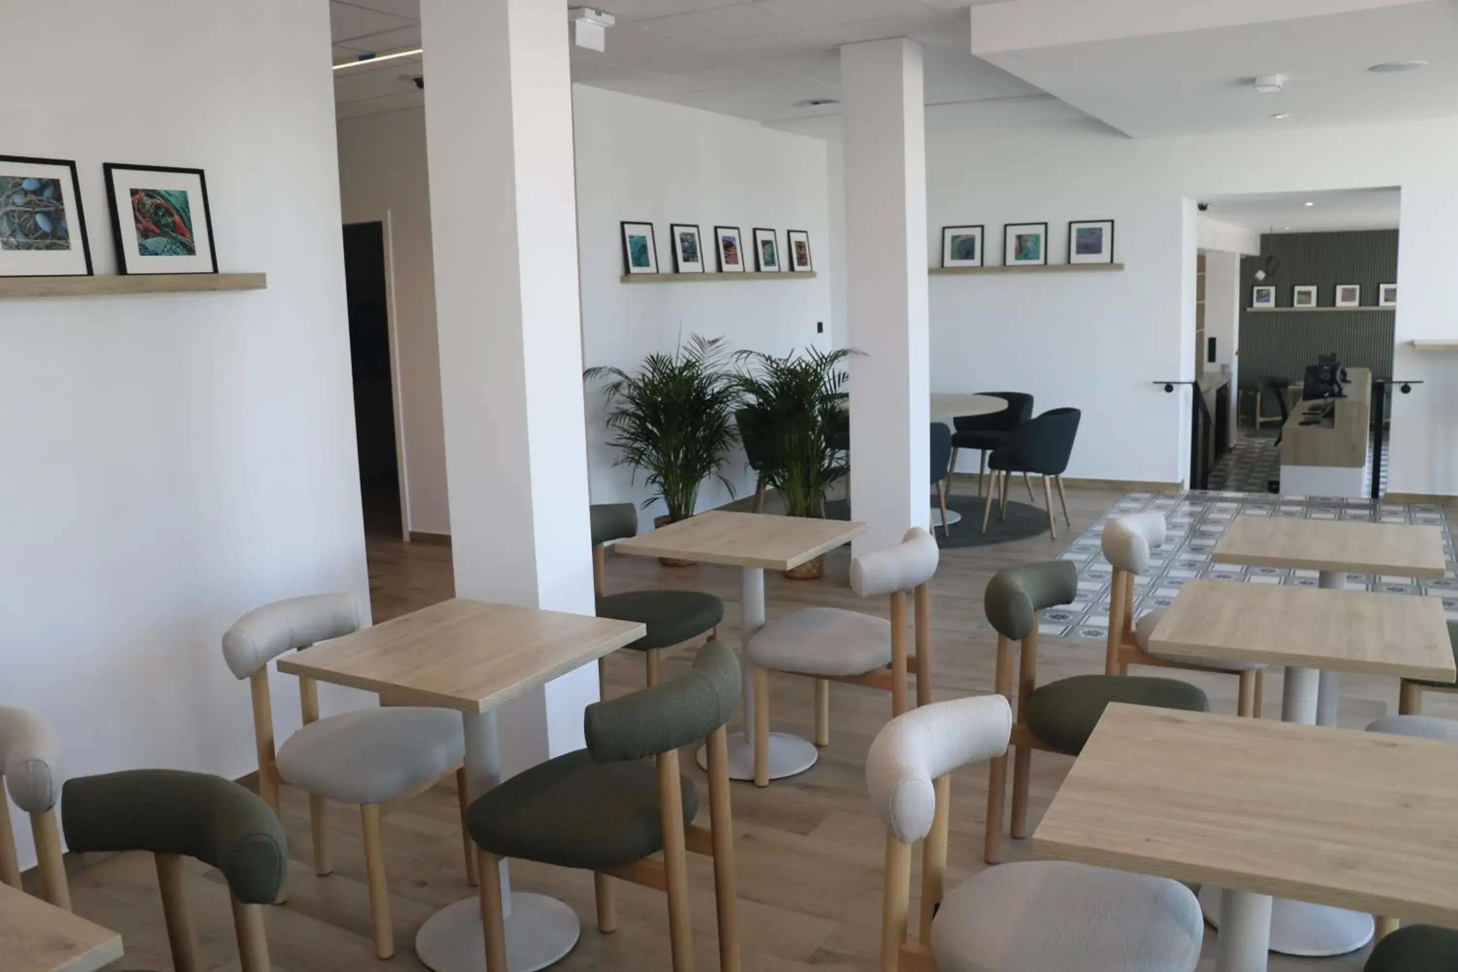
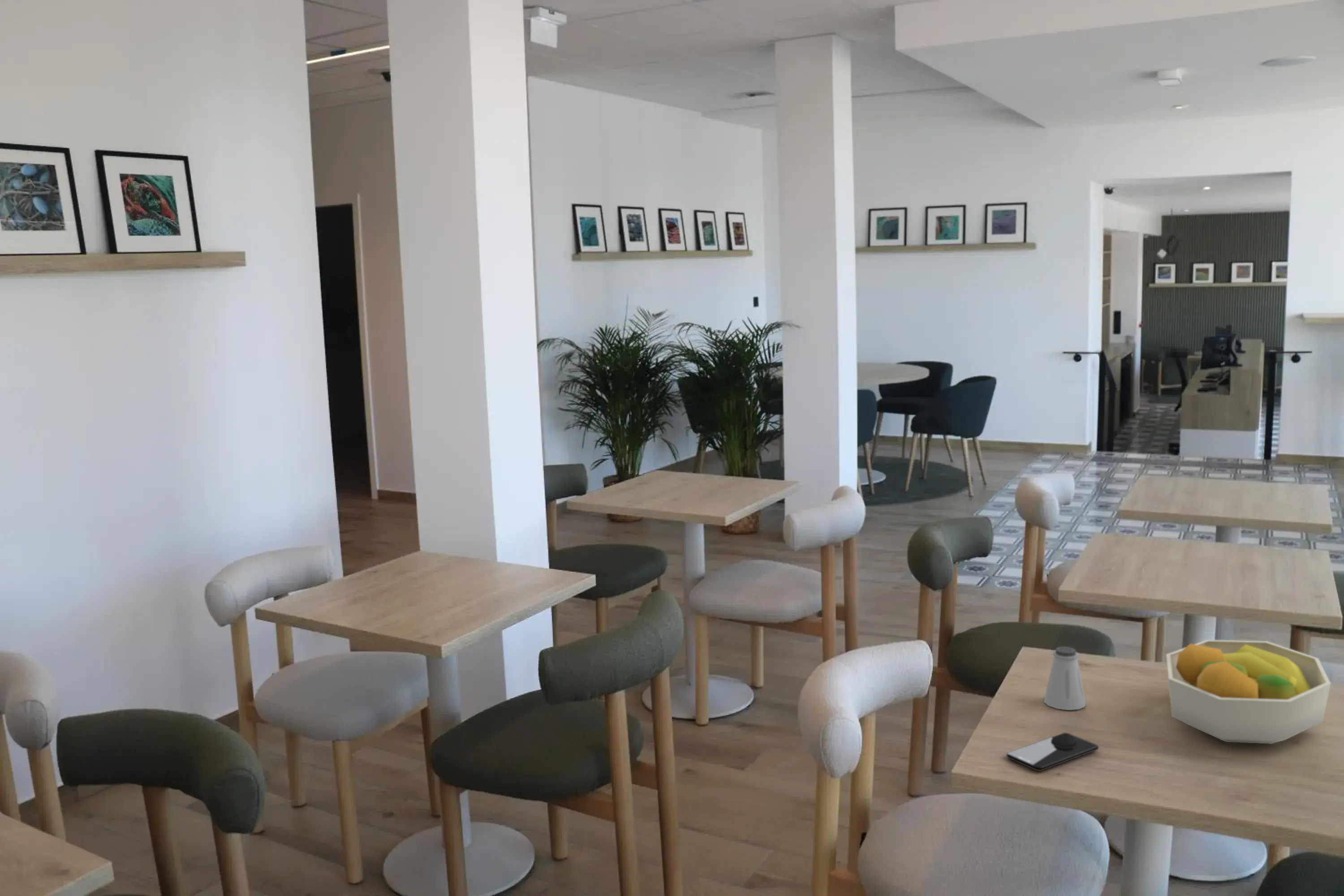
+ fruit bowl (1244, 682)
+ saltshaker (1065, 676)
+ smartphone (1052, 751)
